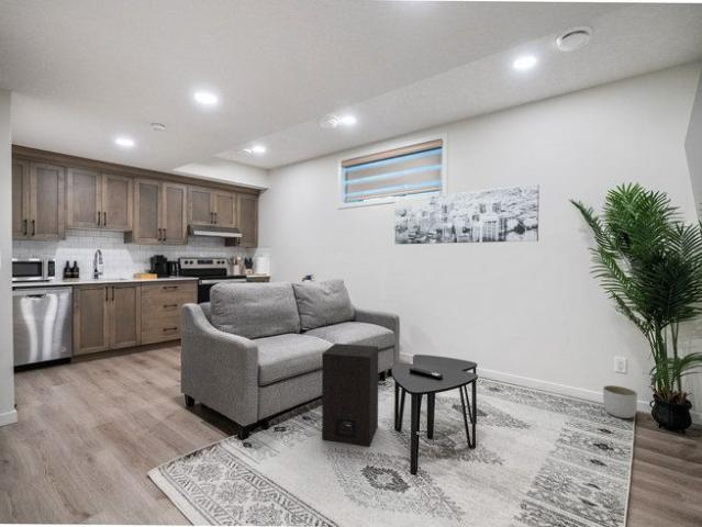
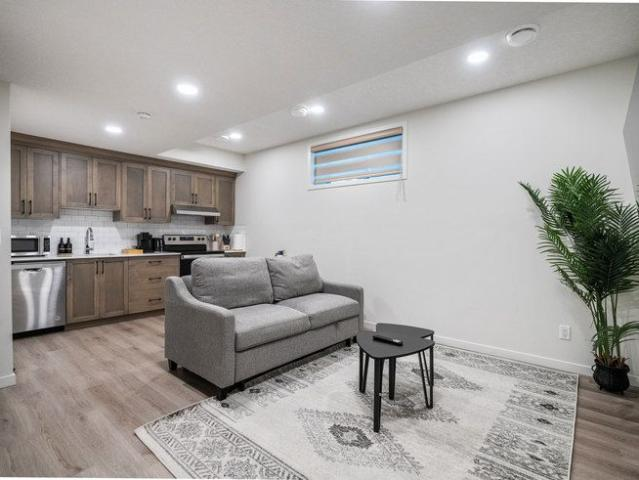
- wall art (457, 217)
- planter (620, 402)
- speaker (350, 391)
